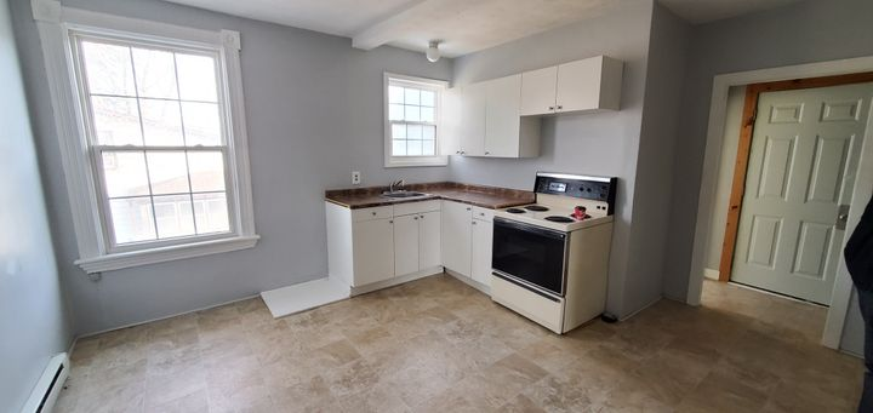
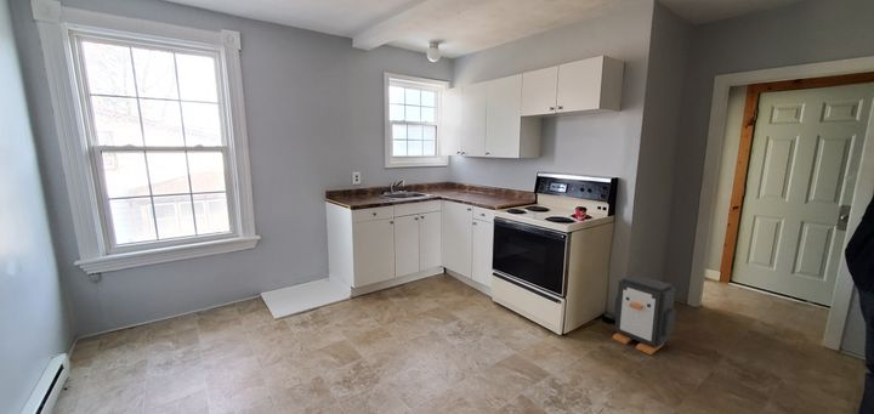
+ trash can (642, 311)
